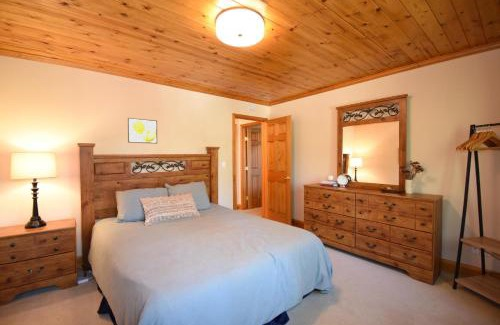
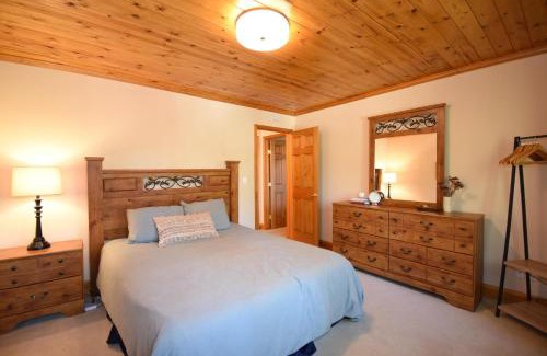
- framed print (143, 131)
